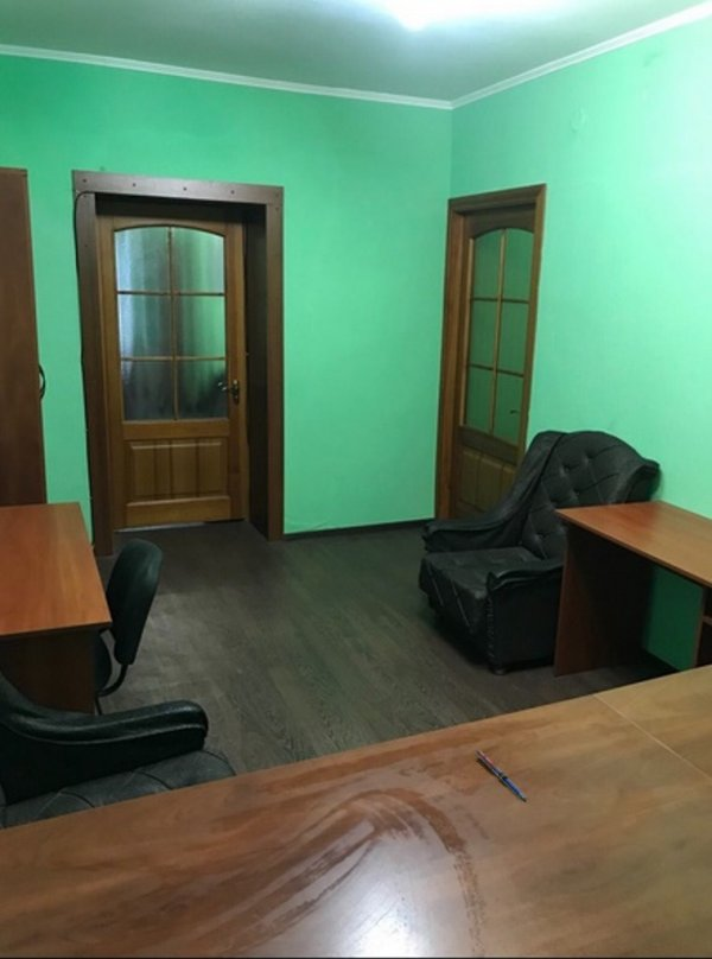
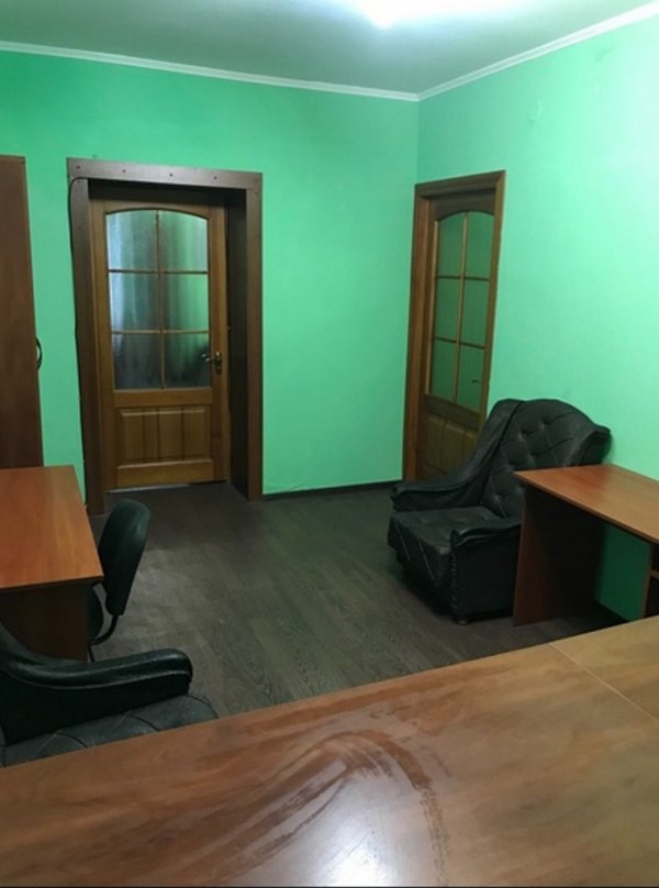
- pen (500, 773)
